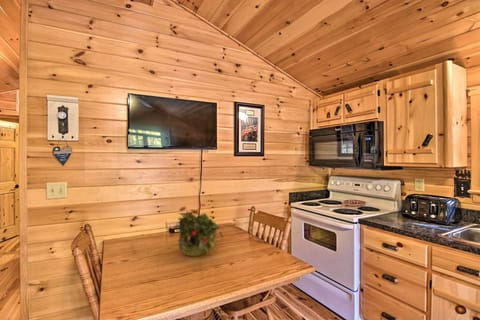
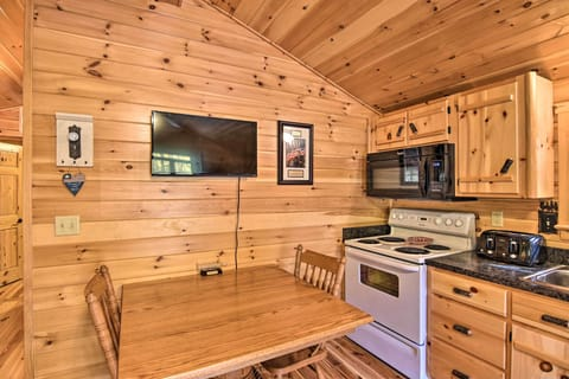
- potted plant (199, 228)
